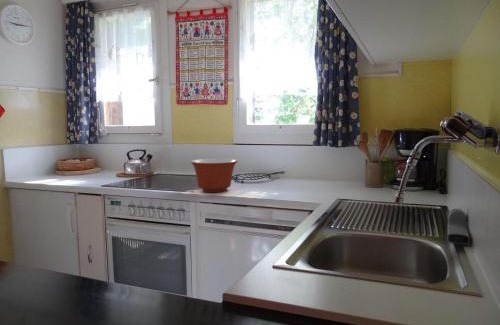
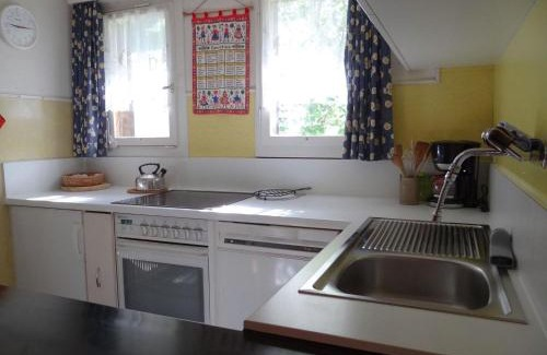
- mixing bowl (214, 175)
